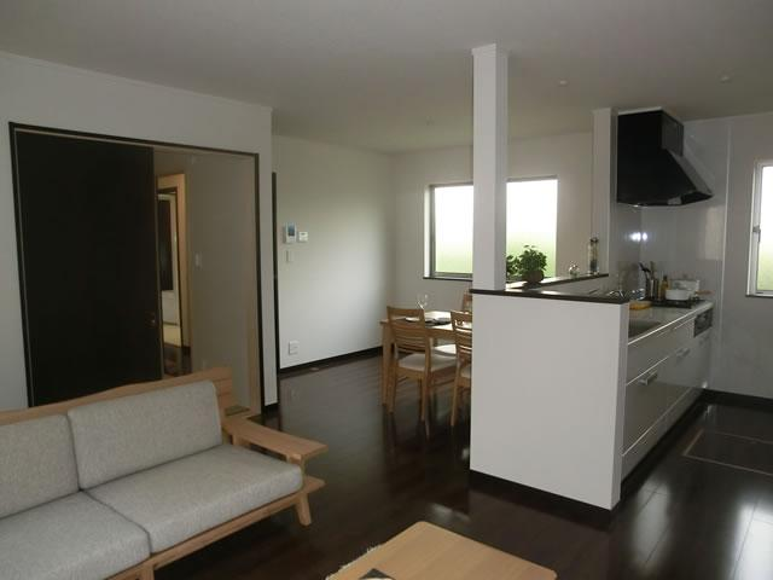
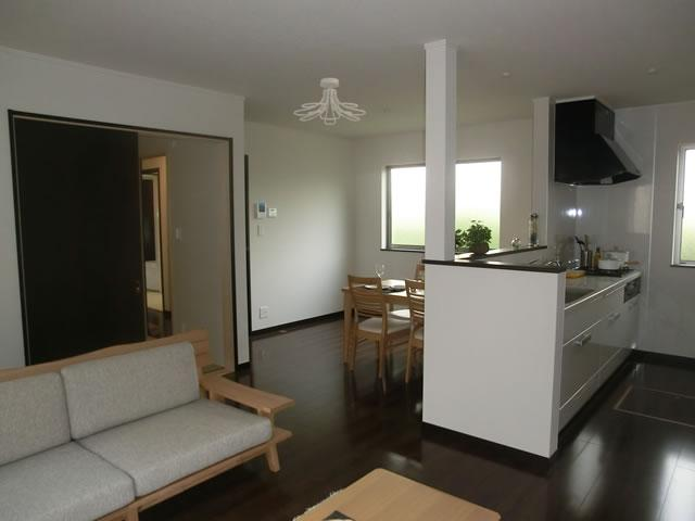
+ ceiling light fixture (330, 100)
